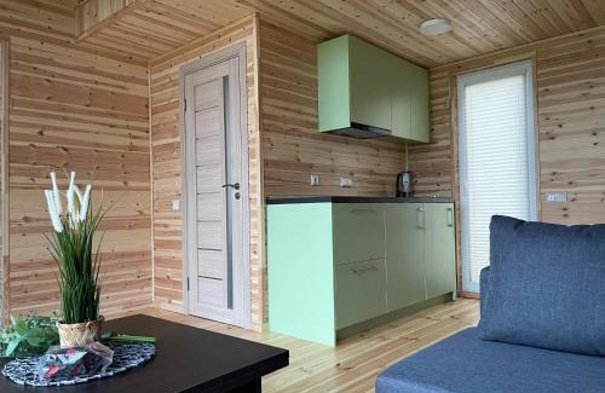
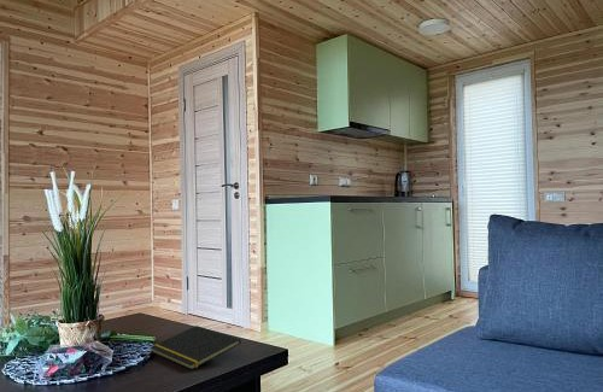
+ notepad (194, 345)
